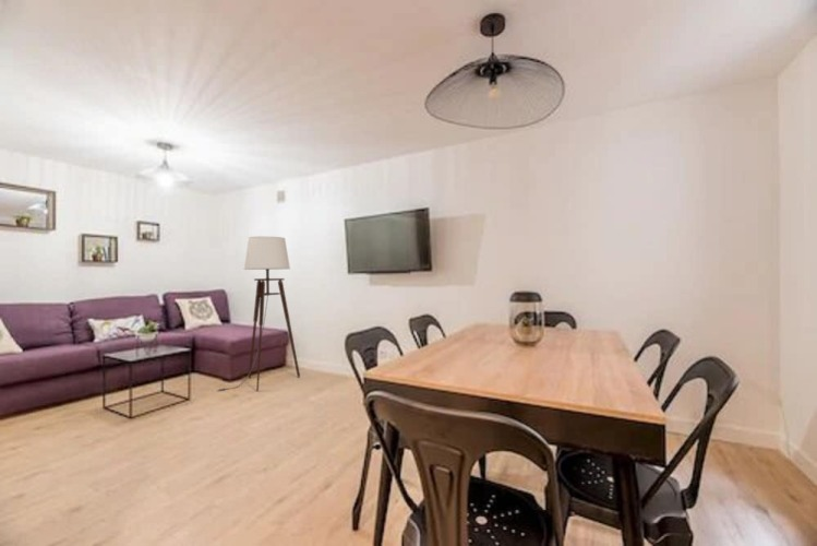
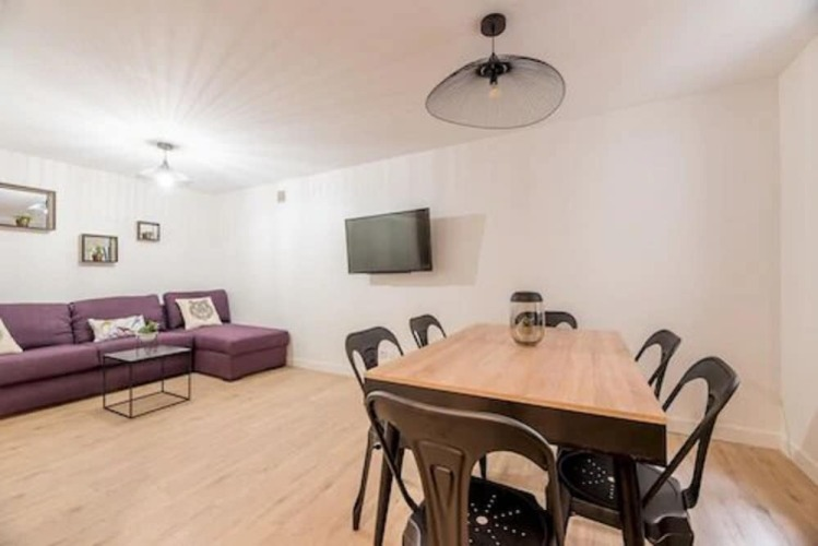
- floor lamp (257, 310)
